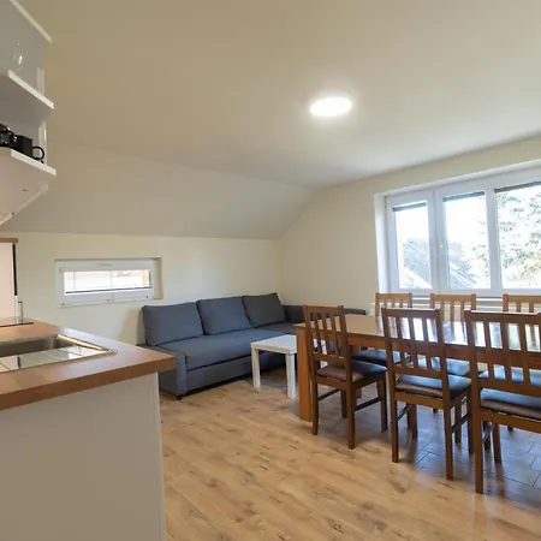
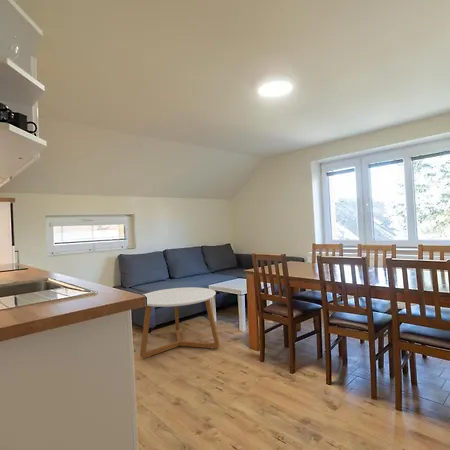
+ coffee table (177, 320)
